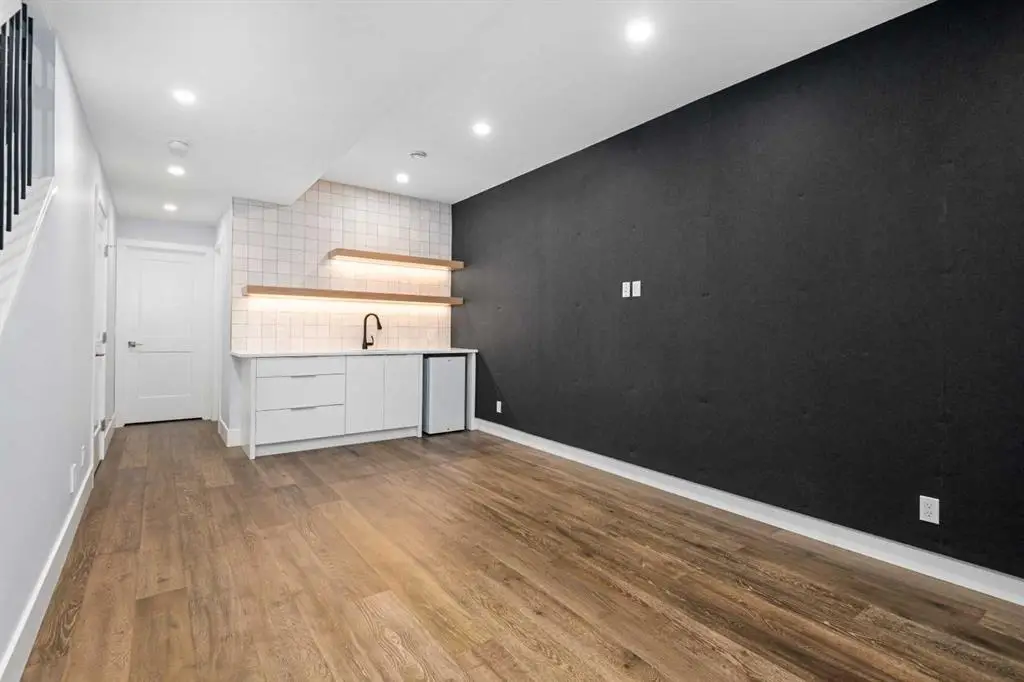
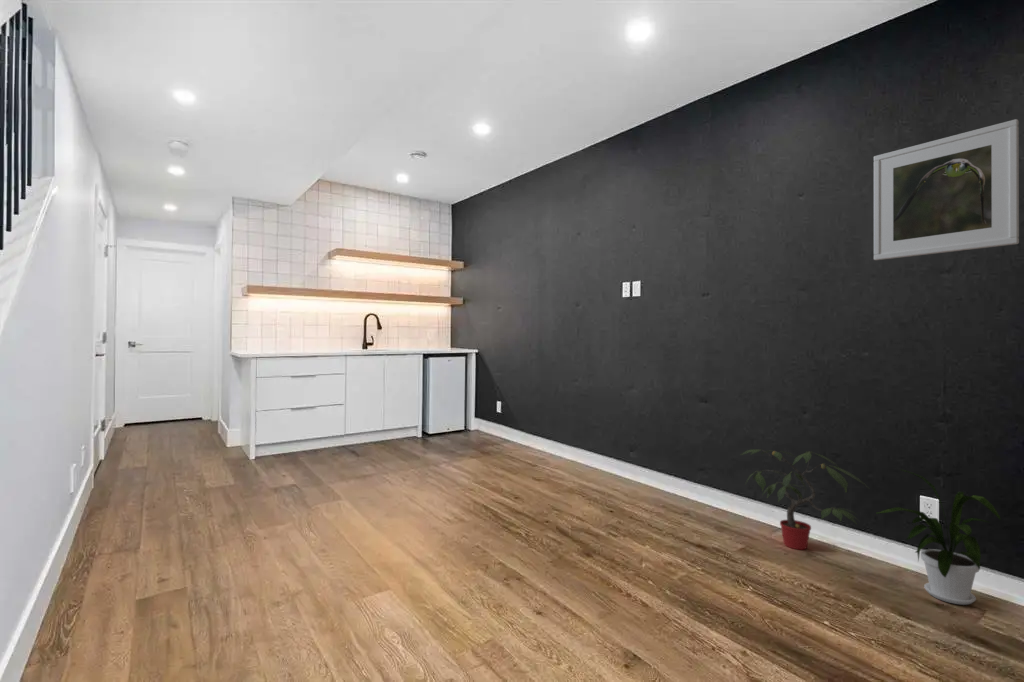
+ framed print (939, 196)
+ house plant (943, 537)
+ potted plant (798, 499)
